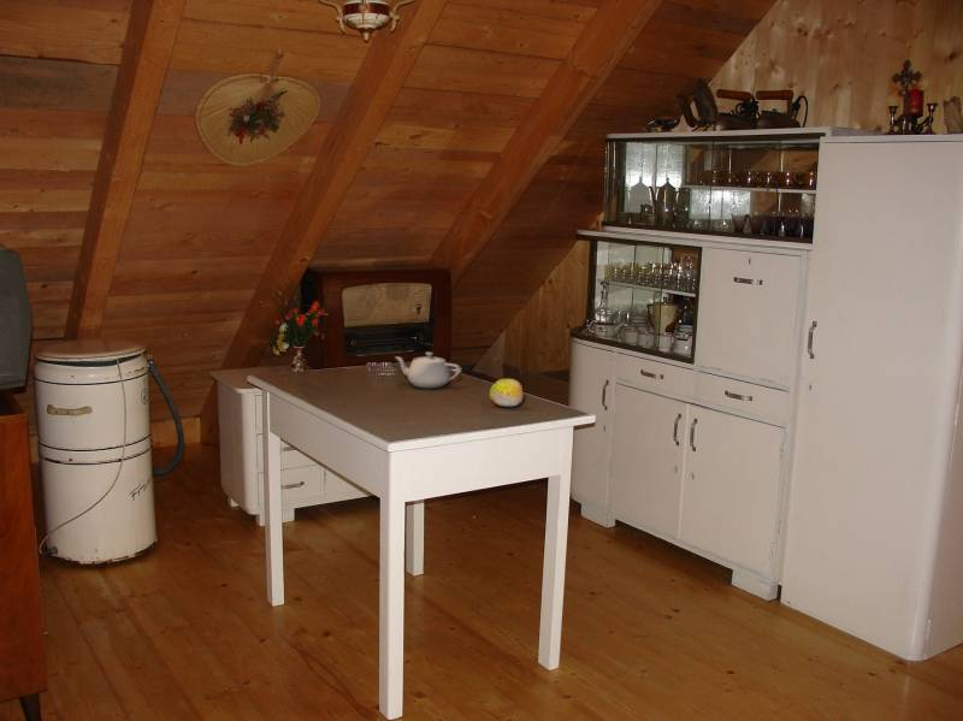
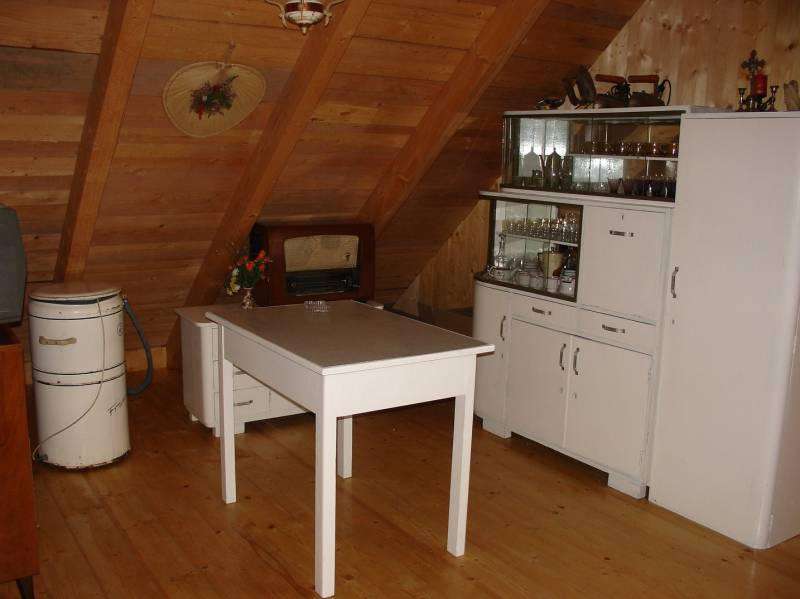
- fruit (504, 391)
- teapot (426, 368)
